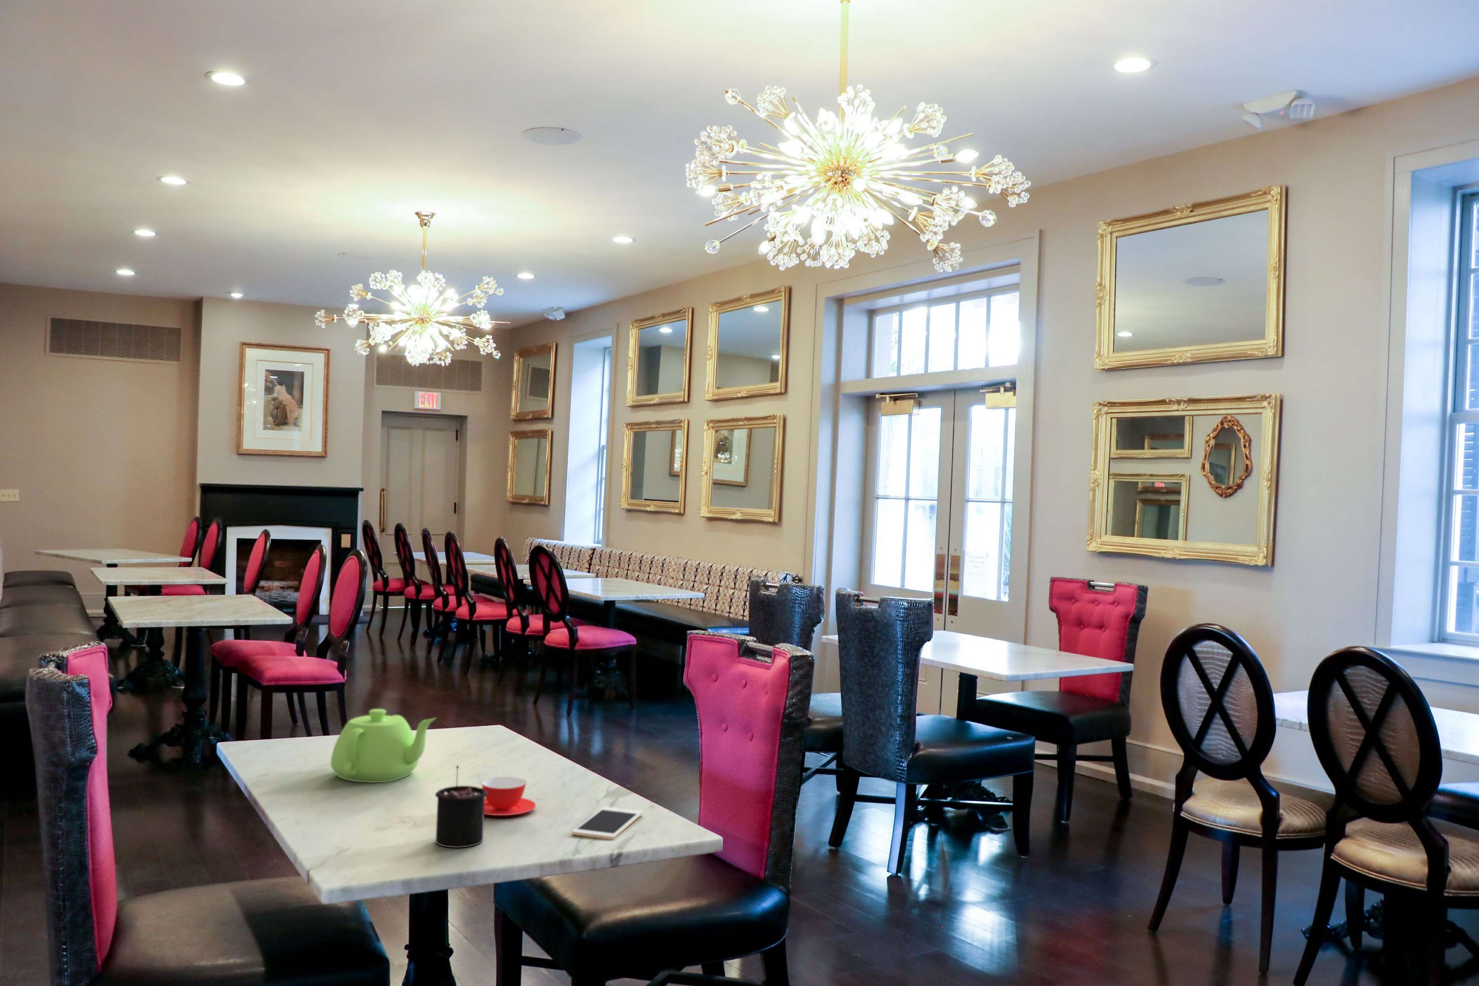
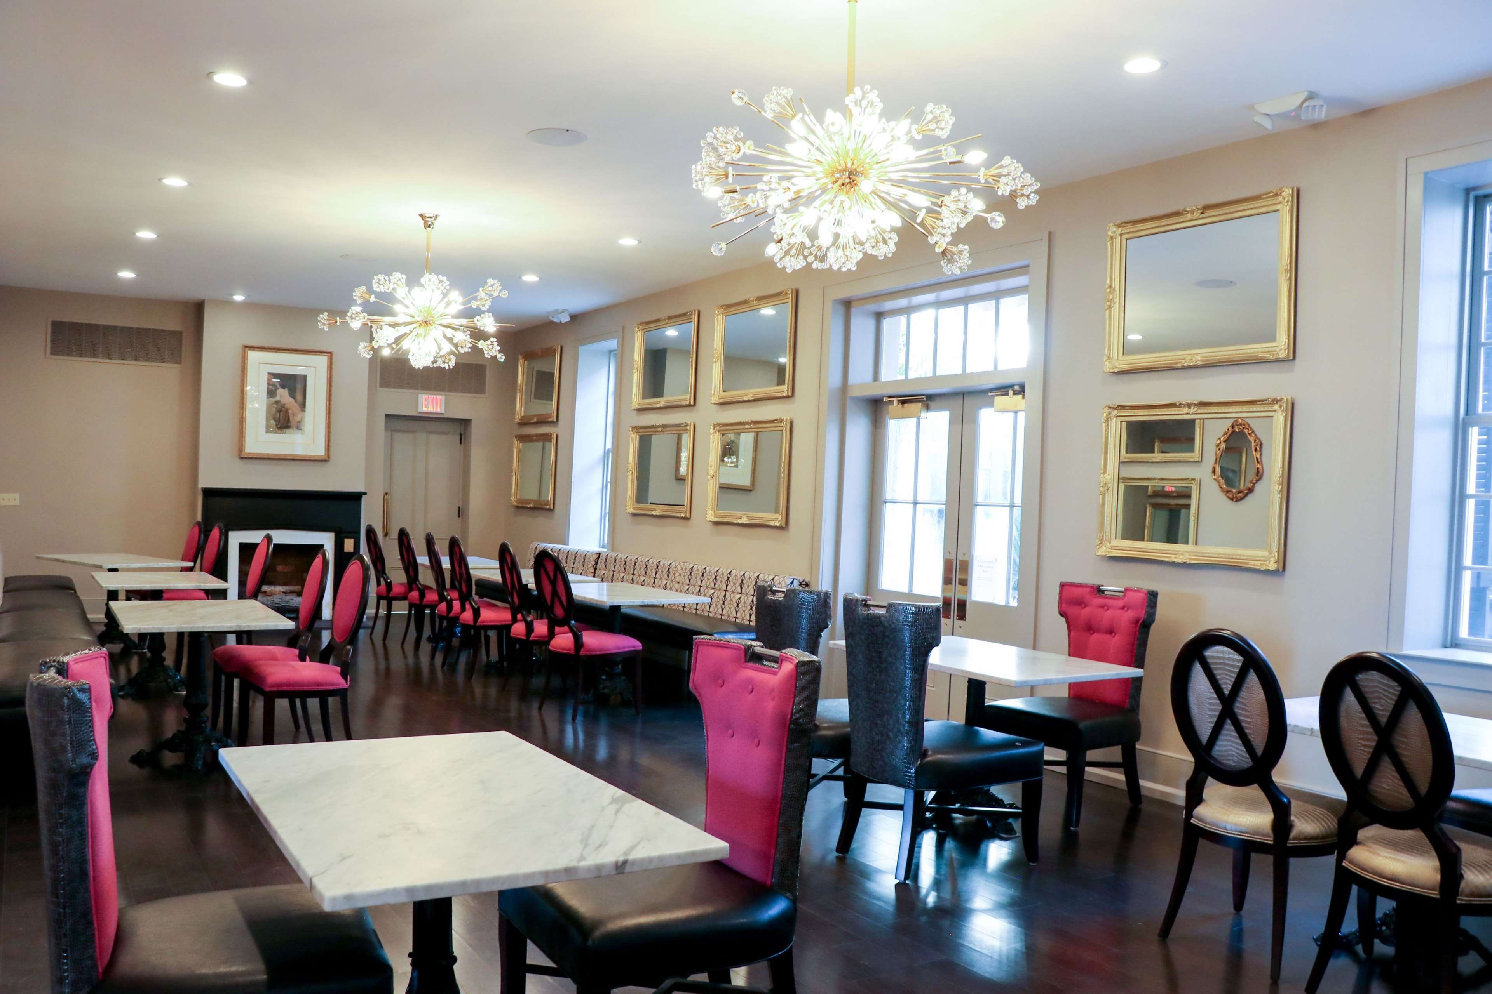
- teacup (504, 796)
- teapot (386, 743)
- candle (461, 806)
- cell phone (609, 822)
